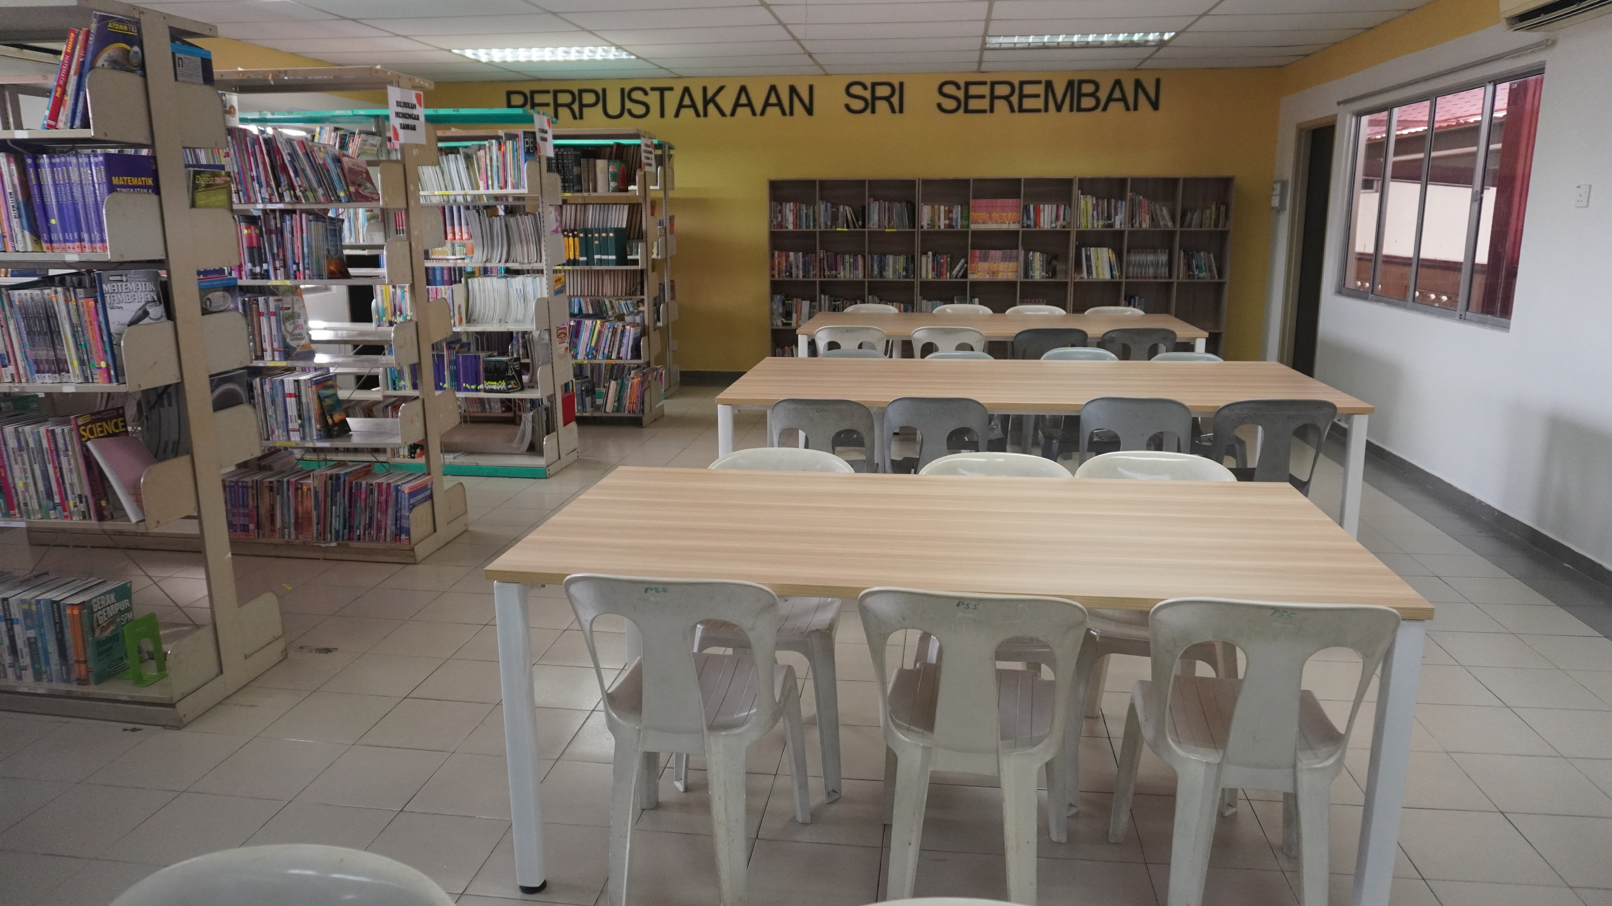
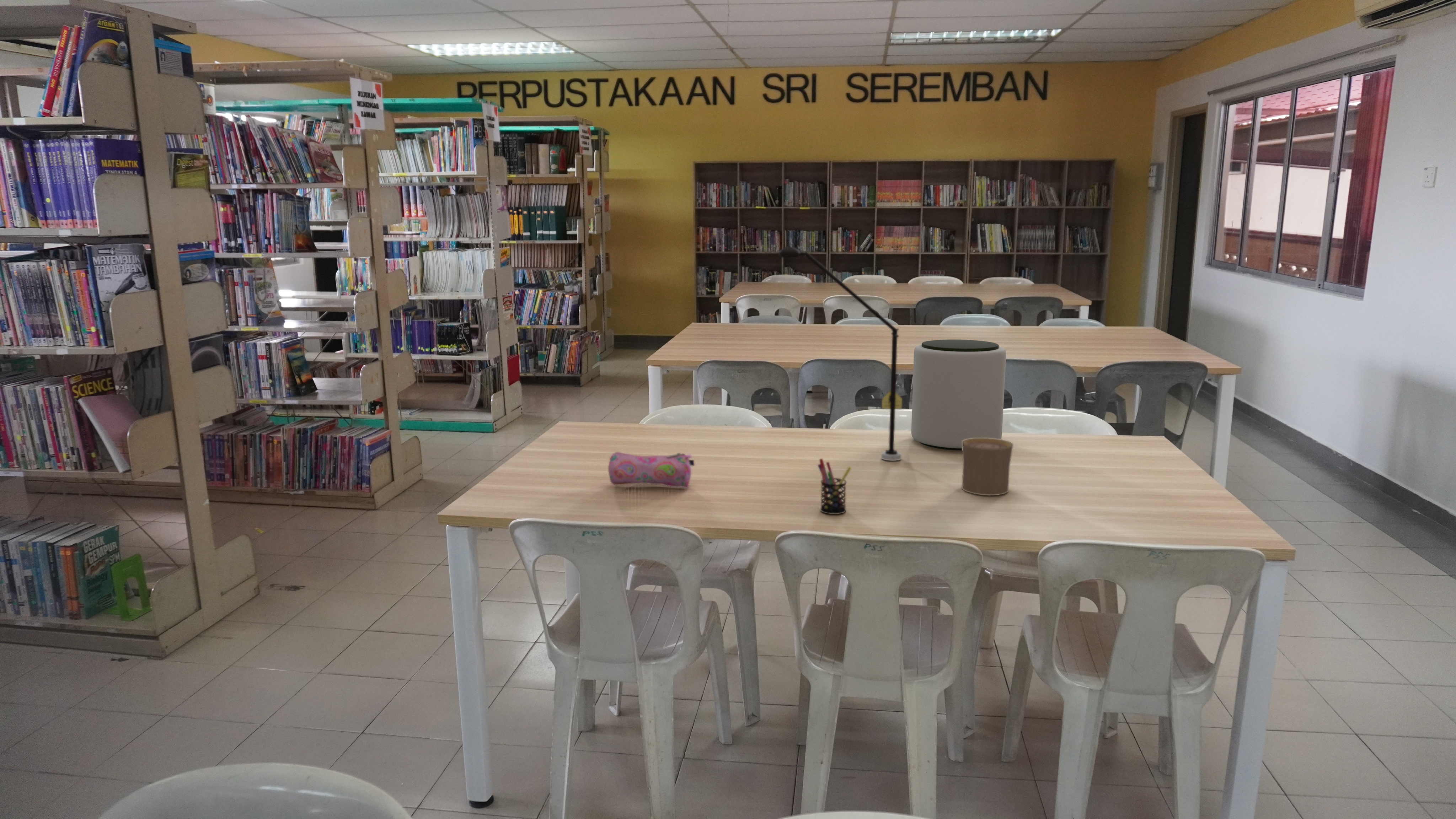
+ pen holder (831, 486)
+ plant pot (958, 393)
+ cup (986, 466)
+ desk lamp (892, 354)
+ pencil case (651, 469)
